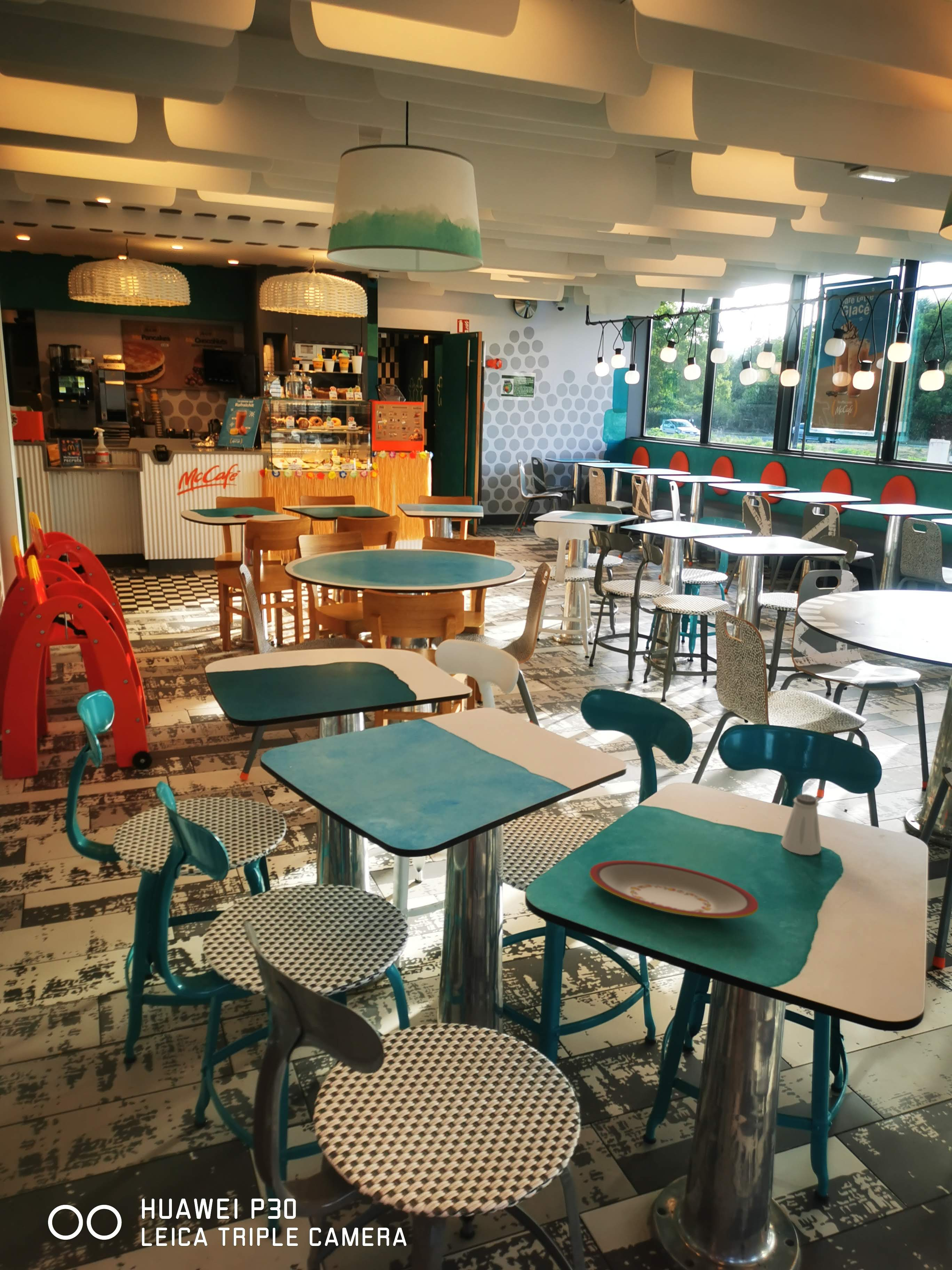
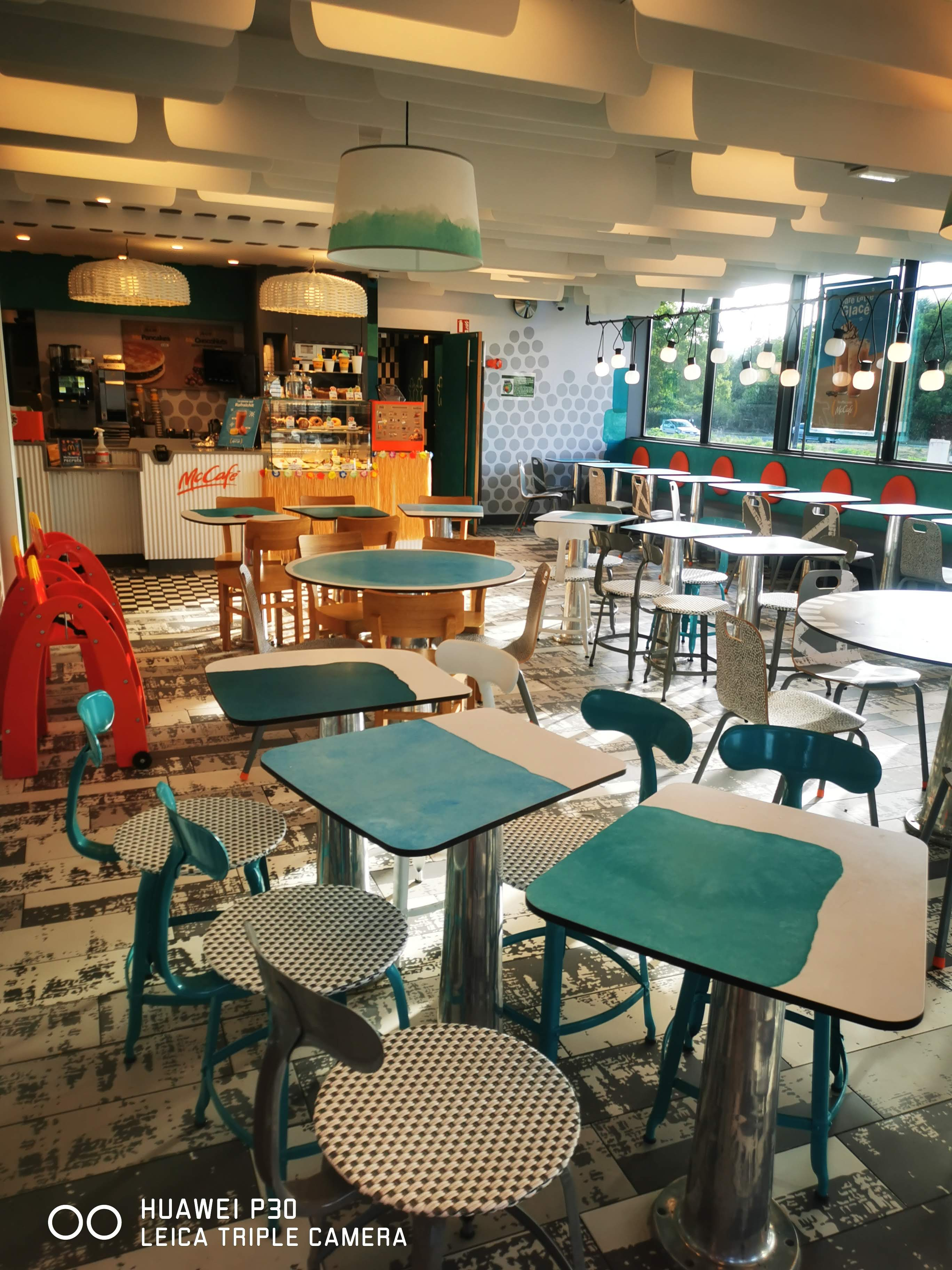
- plate (671, 893)
- saltshaker (803, 822)
